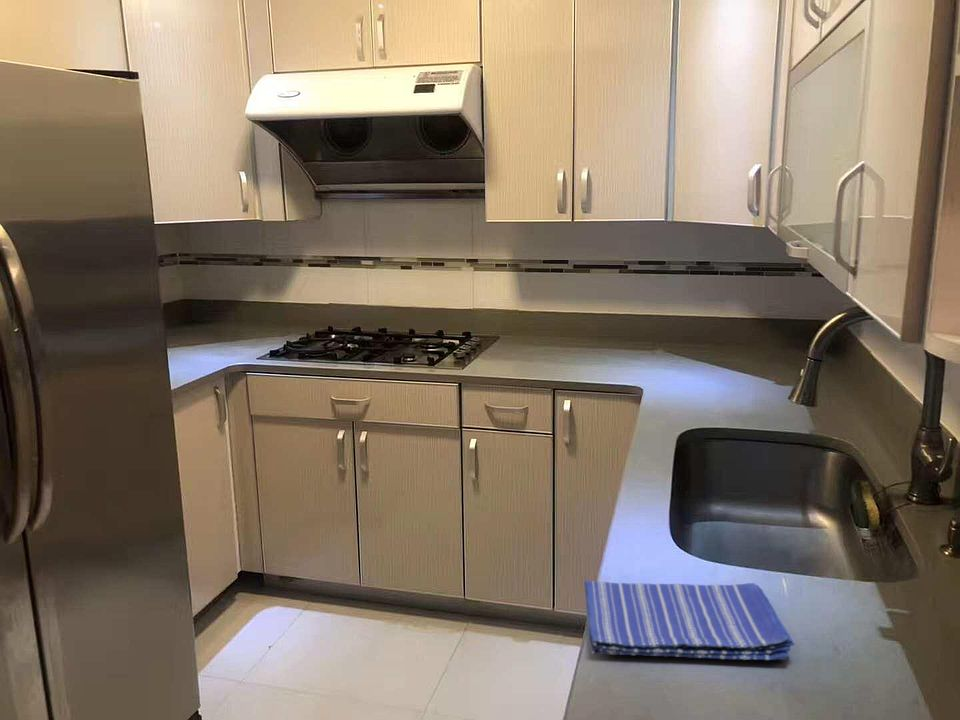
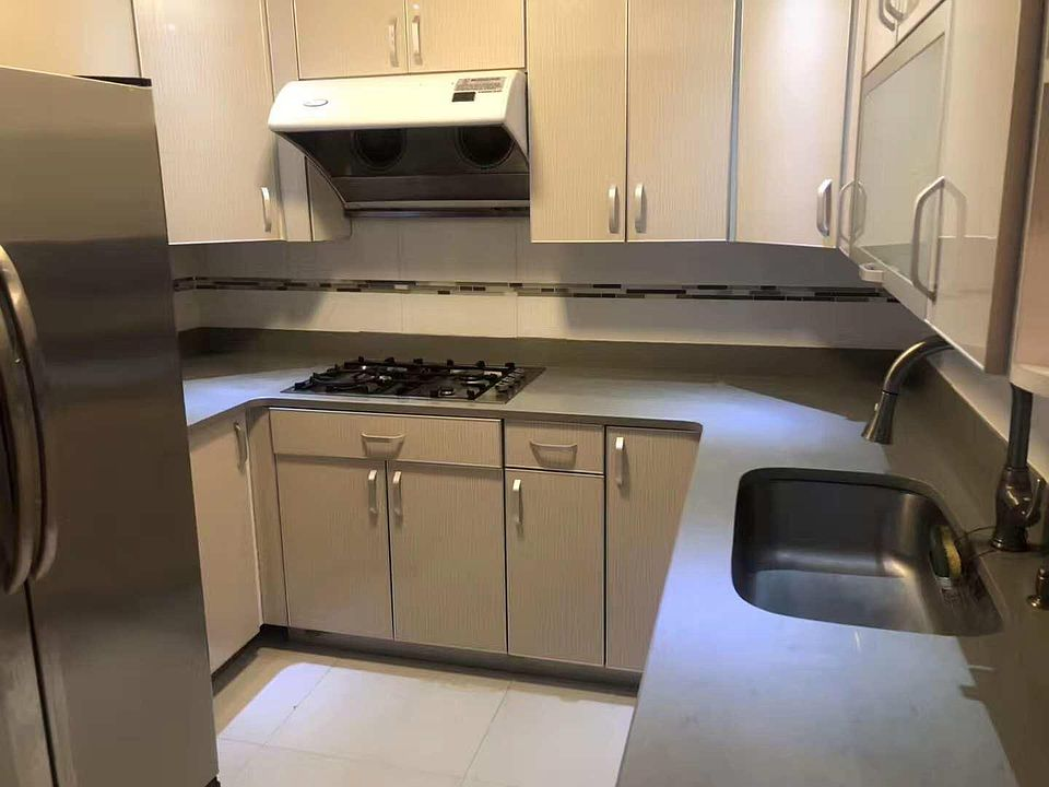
- dish towel (680, 613)
